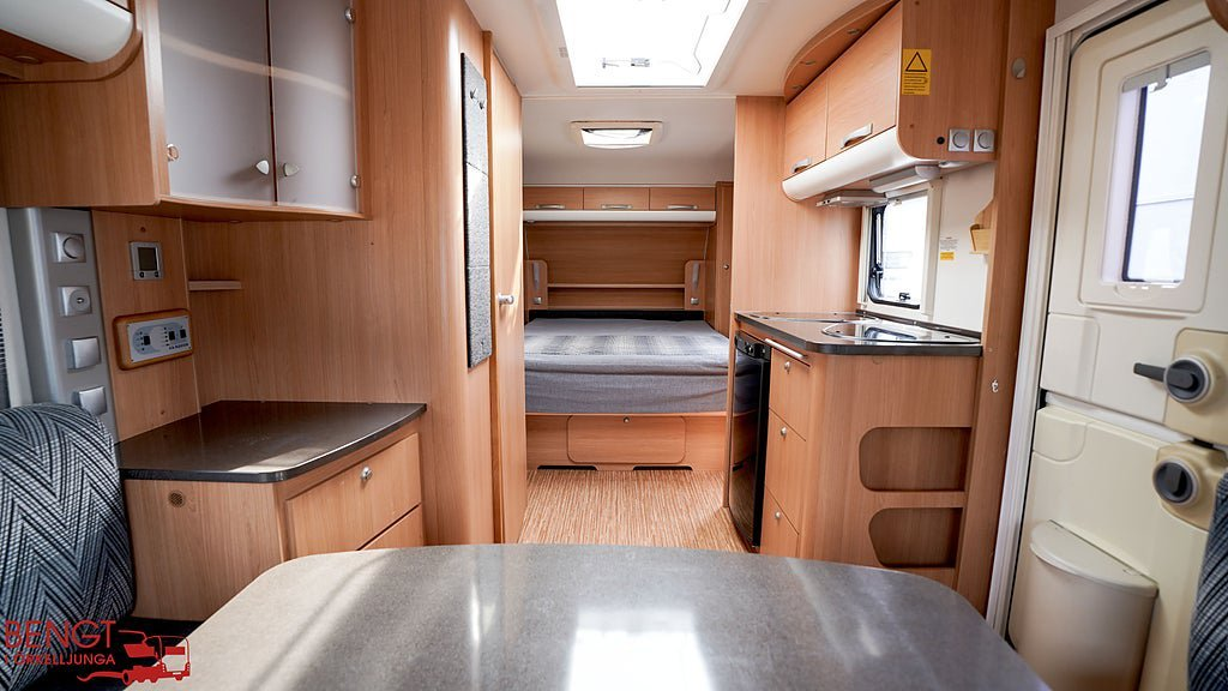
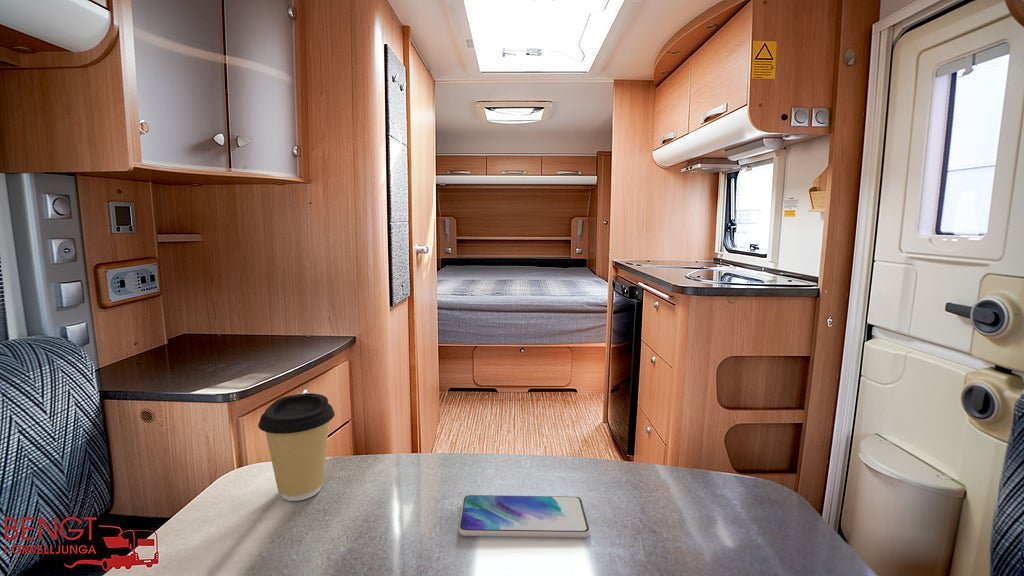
+ smartphone (523, 514)
+ coffee cup (299, 447)
